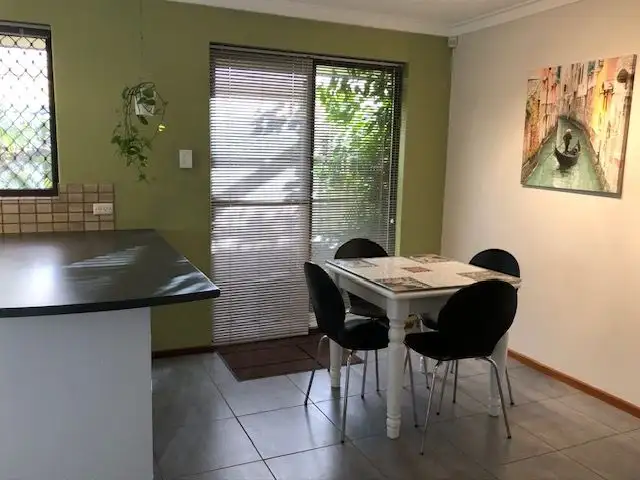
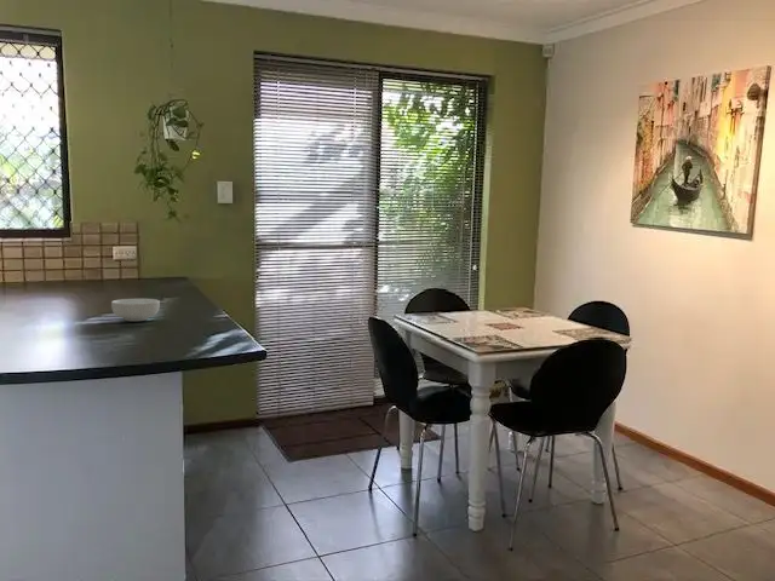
+ cereal bowl (136, 310)
